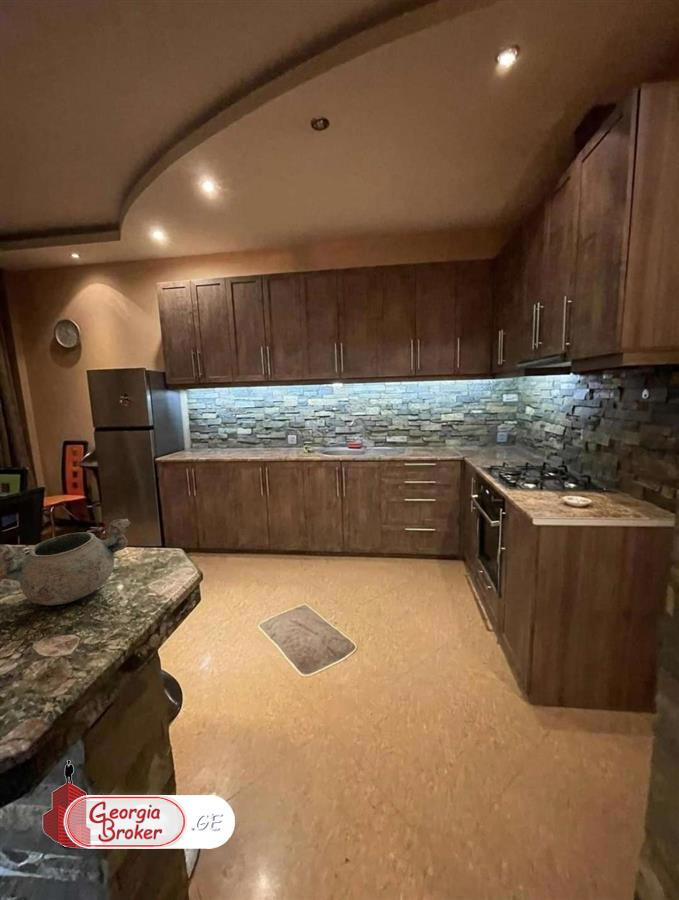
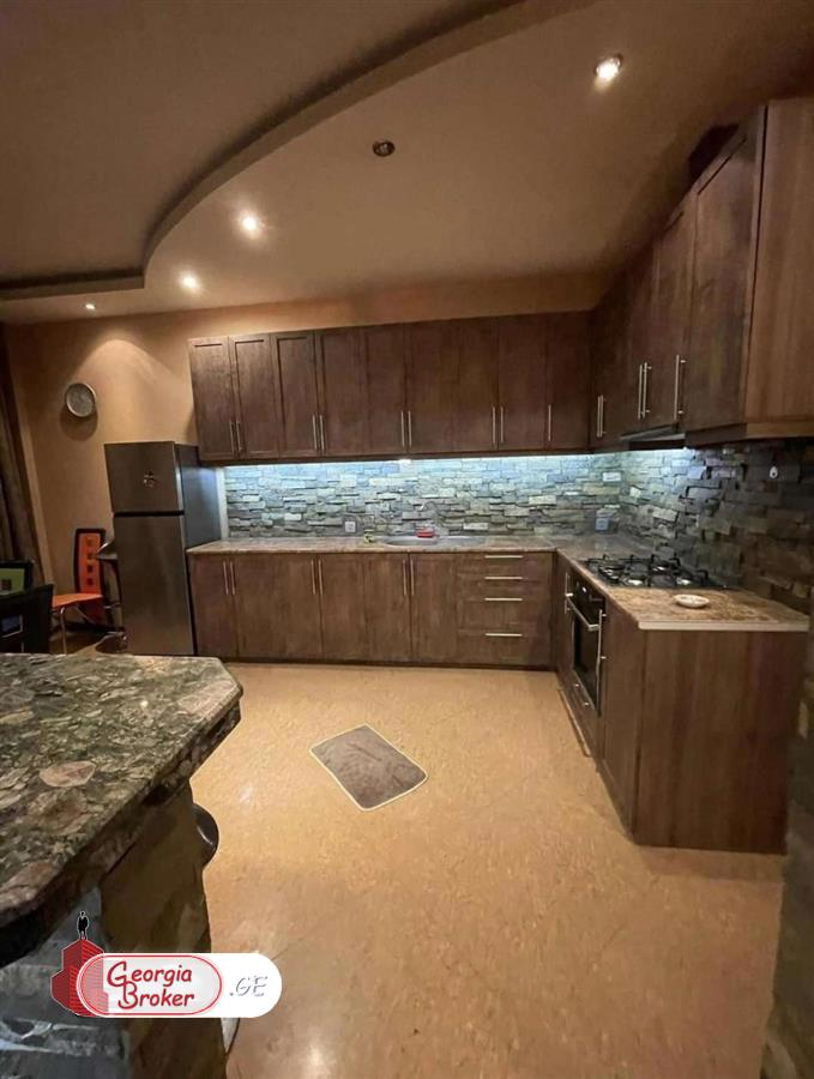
- decorative bowl (67, 562)
